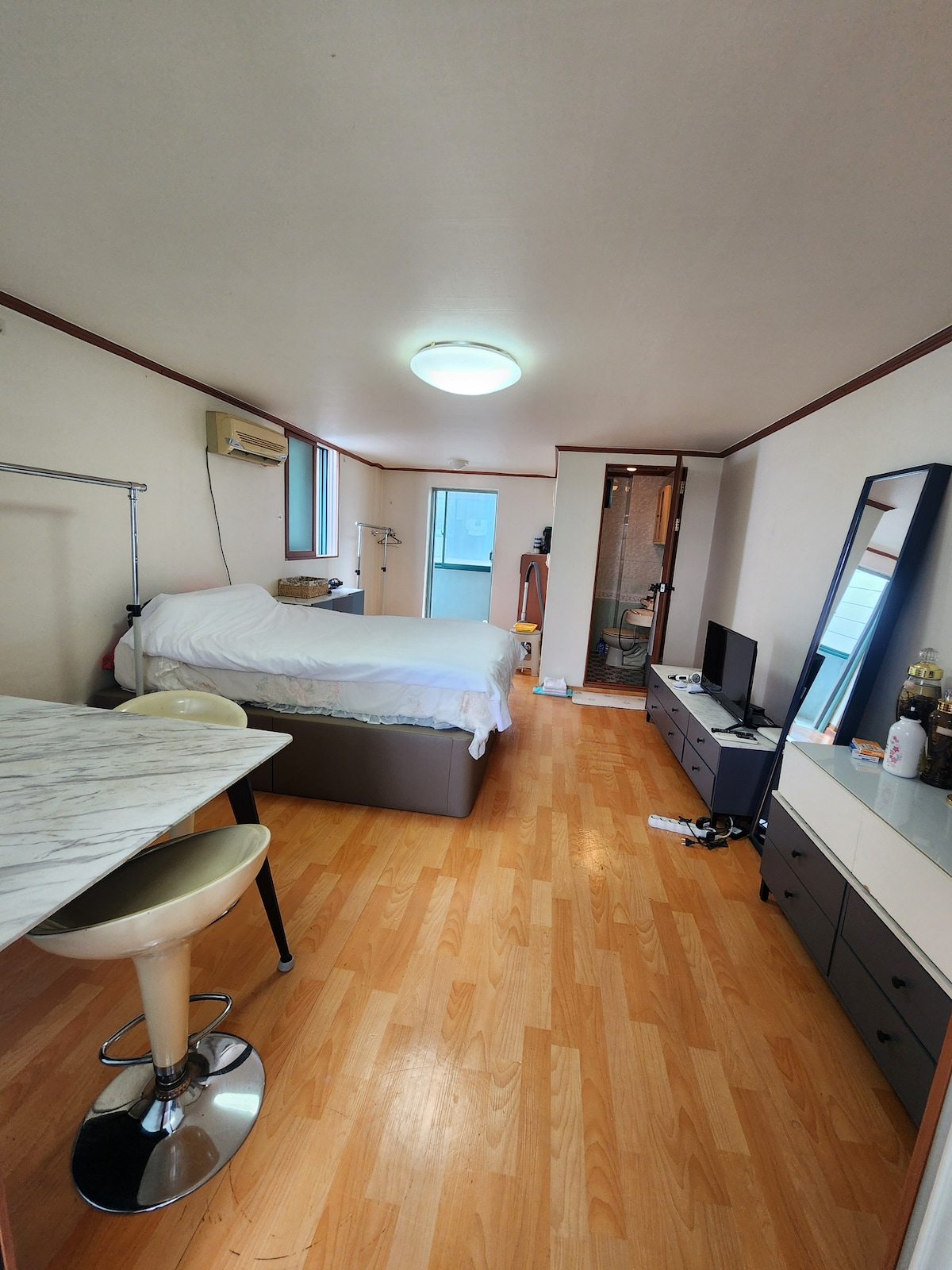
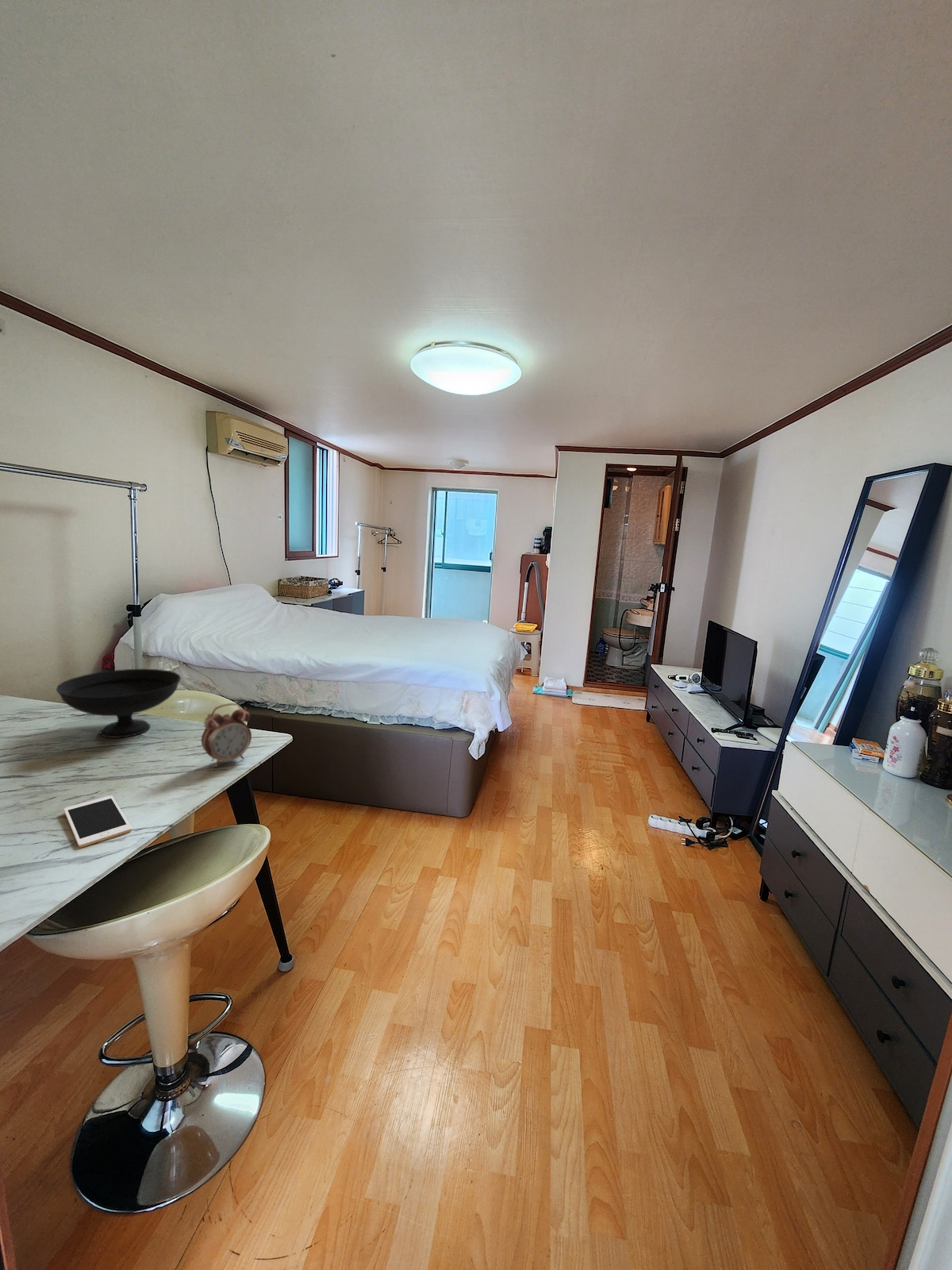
+ cell phone (97, 819)
+ bowl (124, 706)
+ alarm clock (227, 733)
